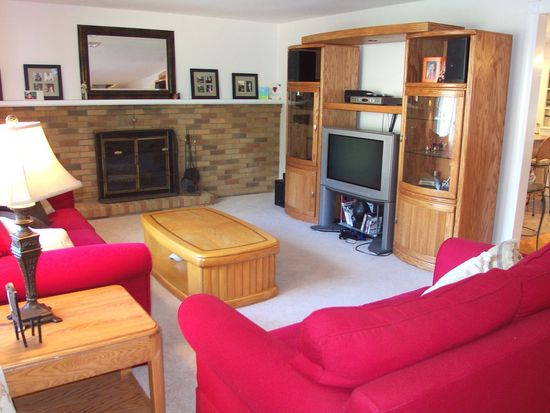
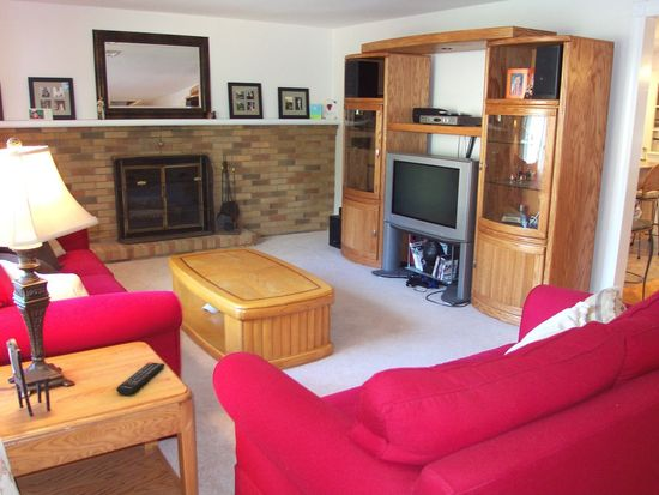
+ remote control (141, 376)
